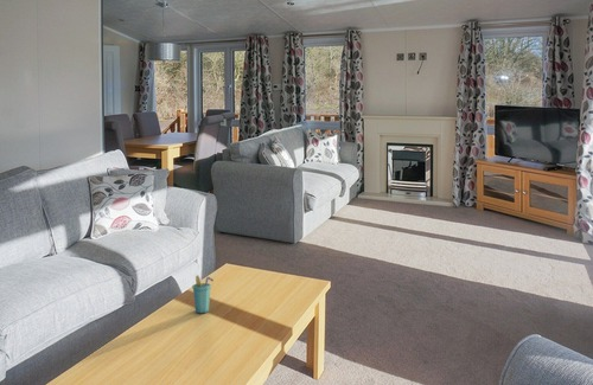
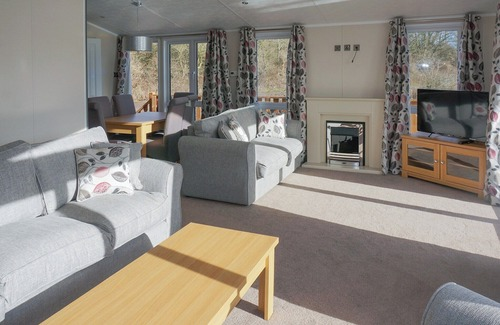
- cup (203, 293)
